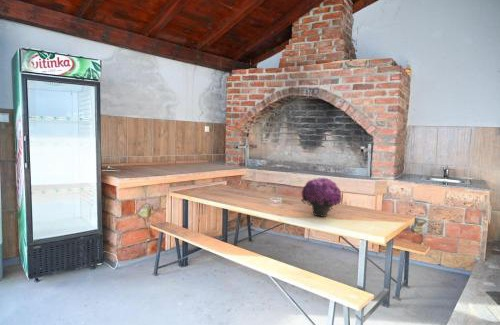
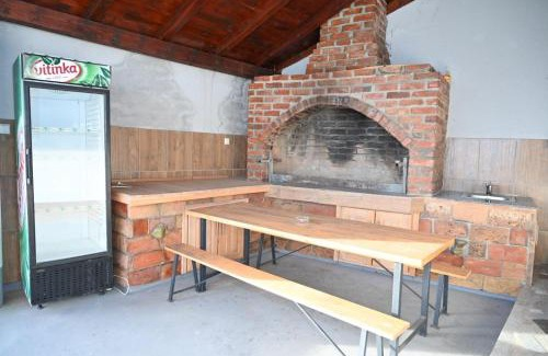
- flower (321, 197)
